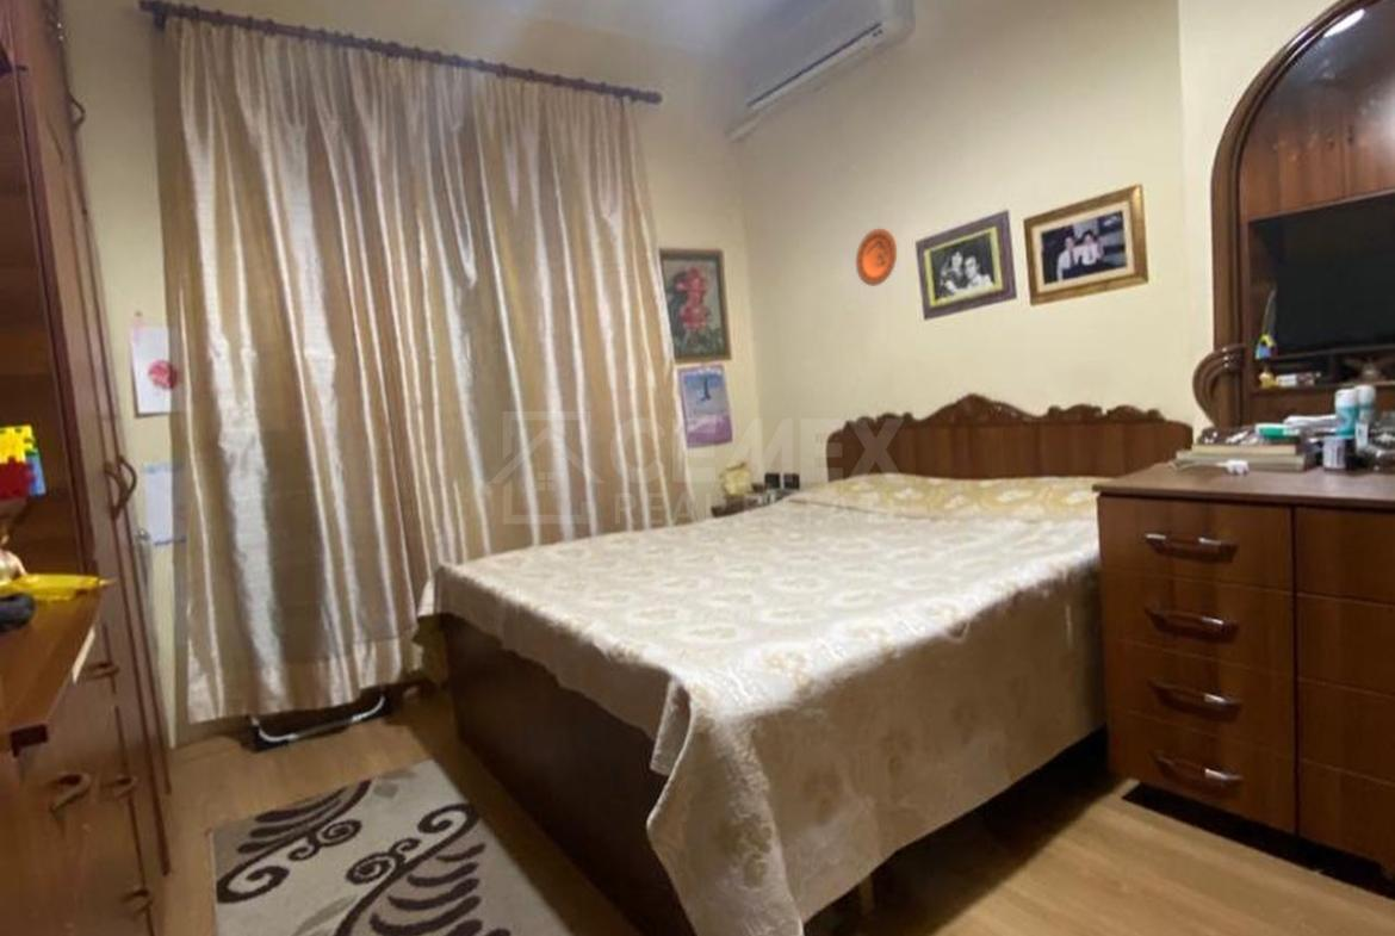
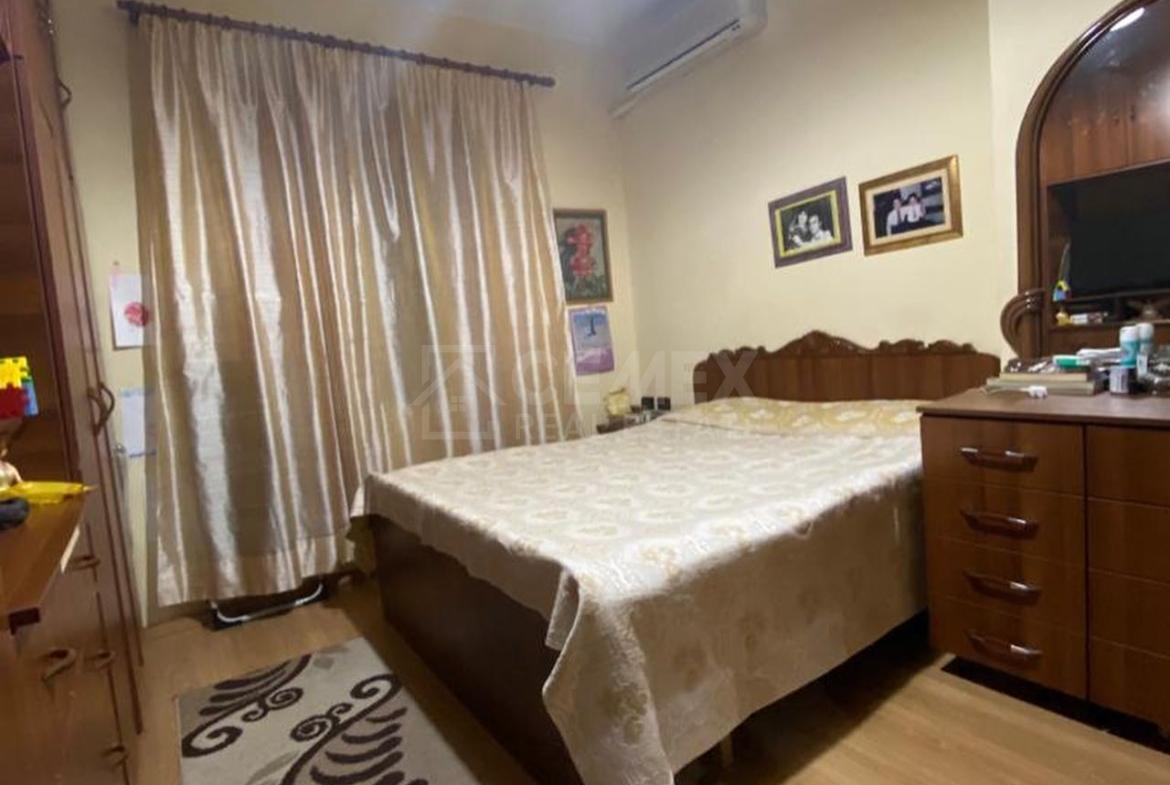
- decorative plate (876, 258)
